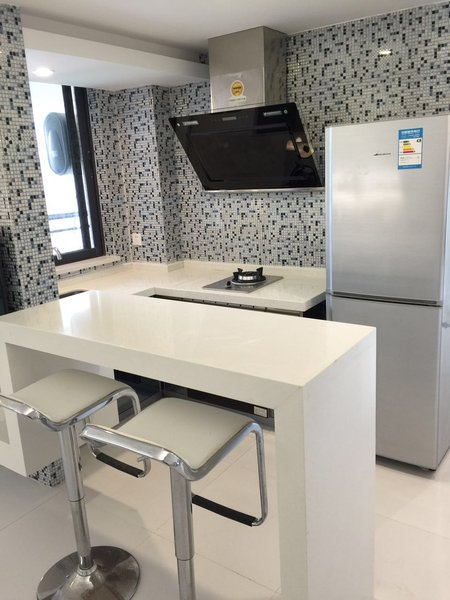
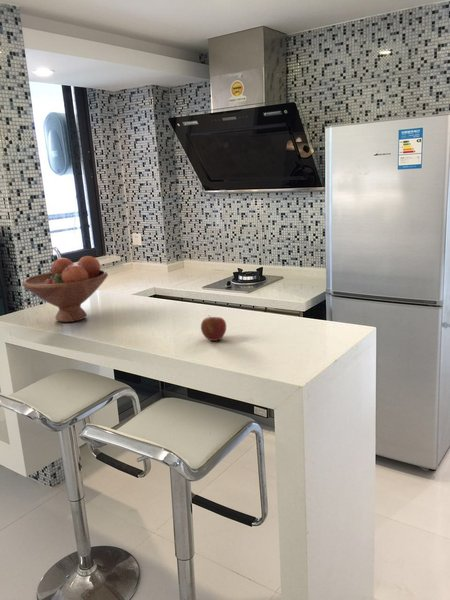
+ apple (213, 326)
+ fruit bowl (67, 289)
